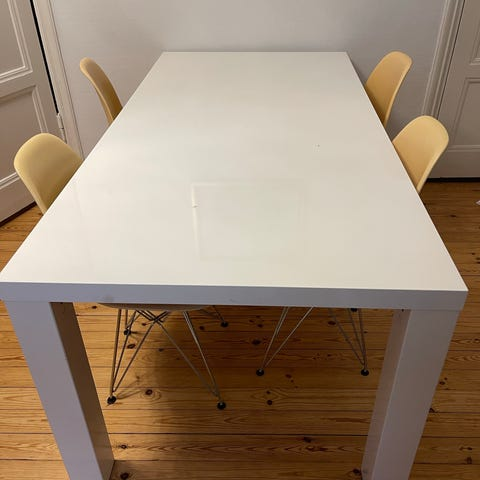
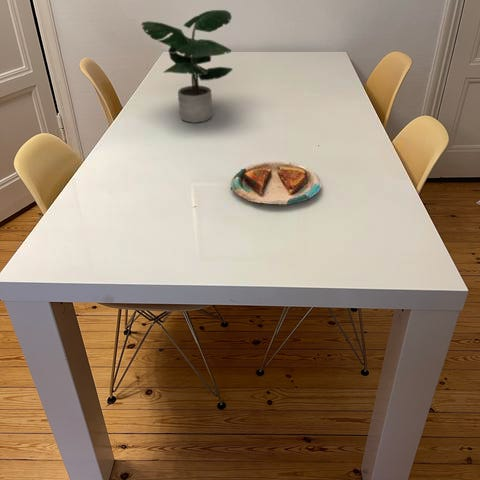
+ plate (274, 182)
+ potted plant (197, 70)
